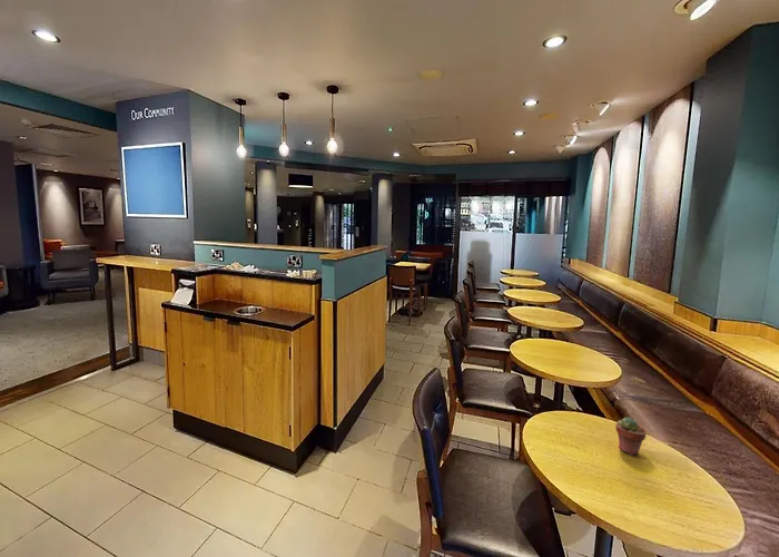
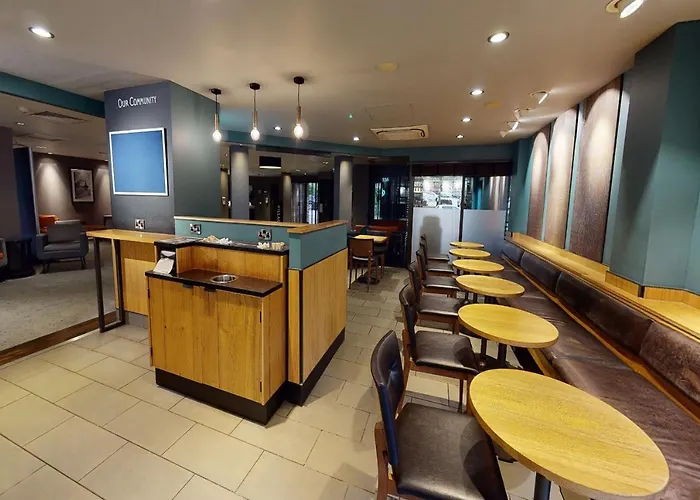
- potted succulent (630, 433)
